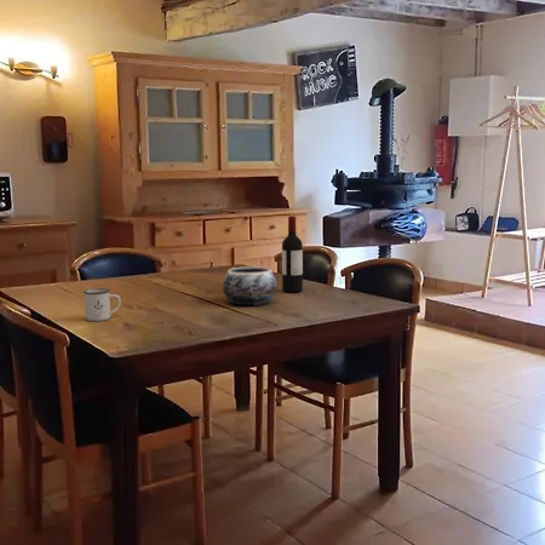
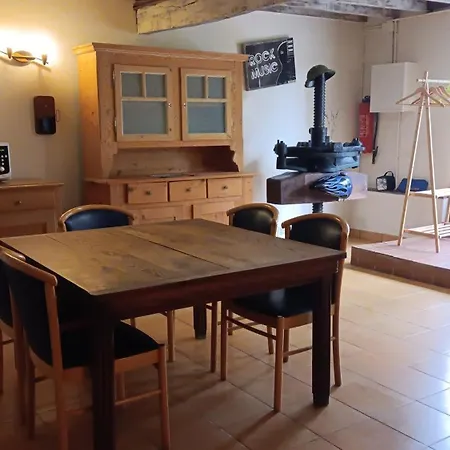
- mug (102, 304)
- wine bottle (292, 253)
- decorative bowl (249, 286)
